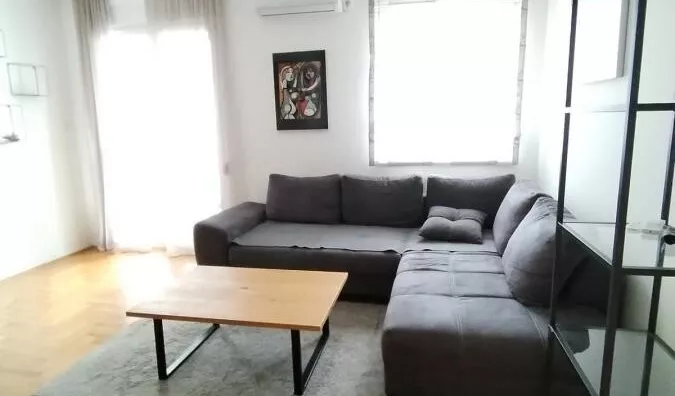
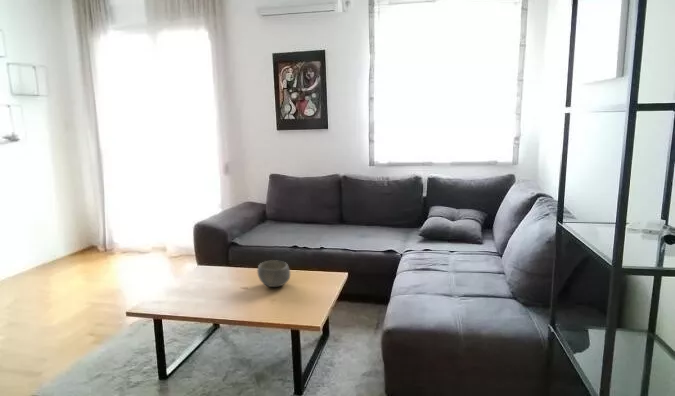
+ bowl (274, 274)
